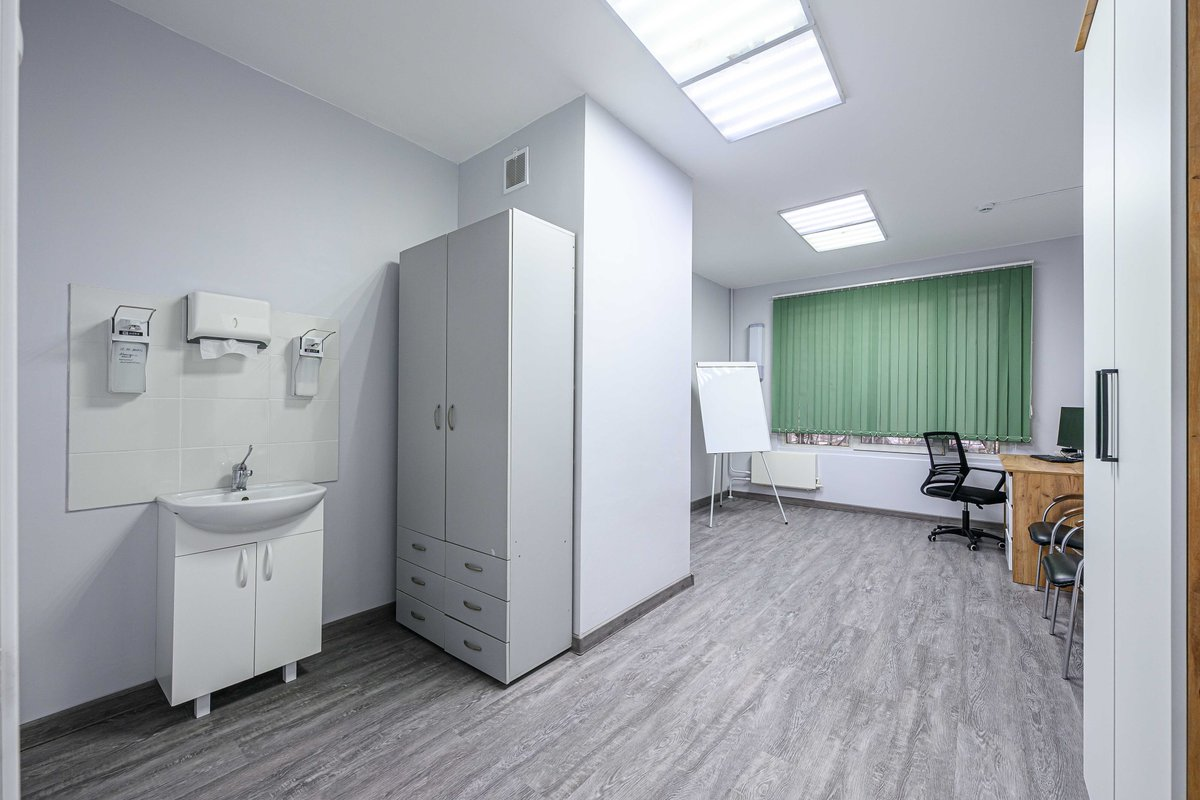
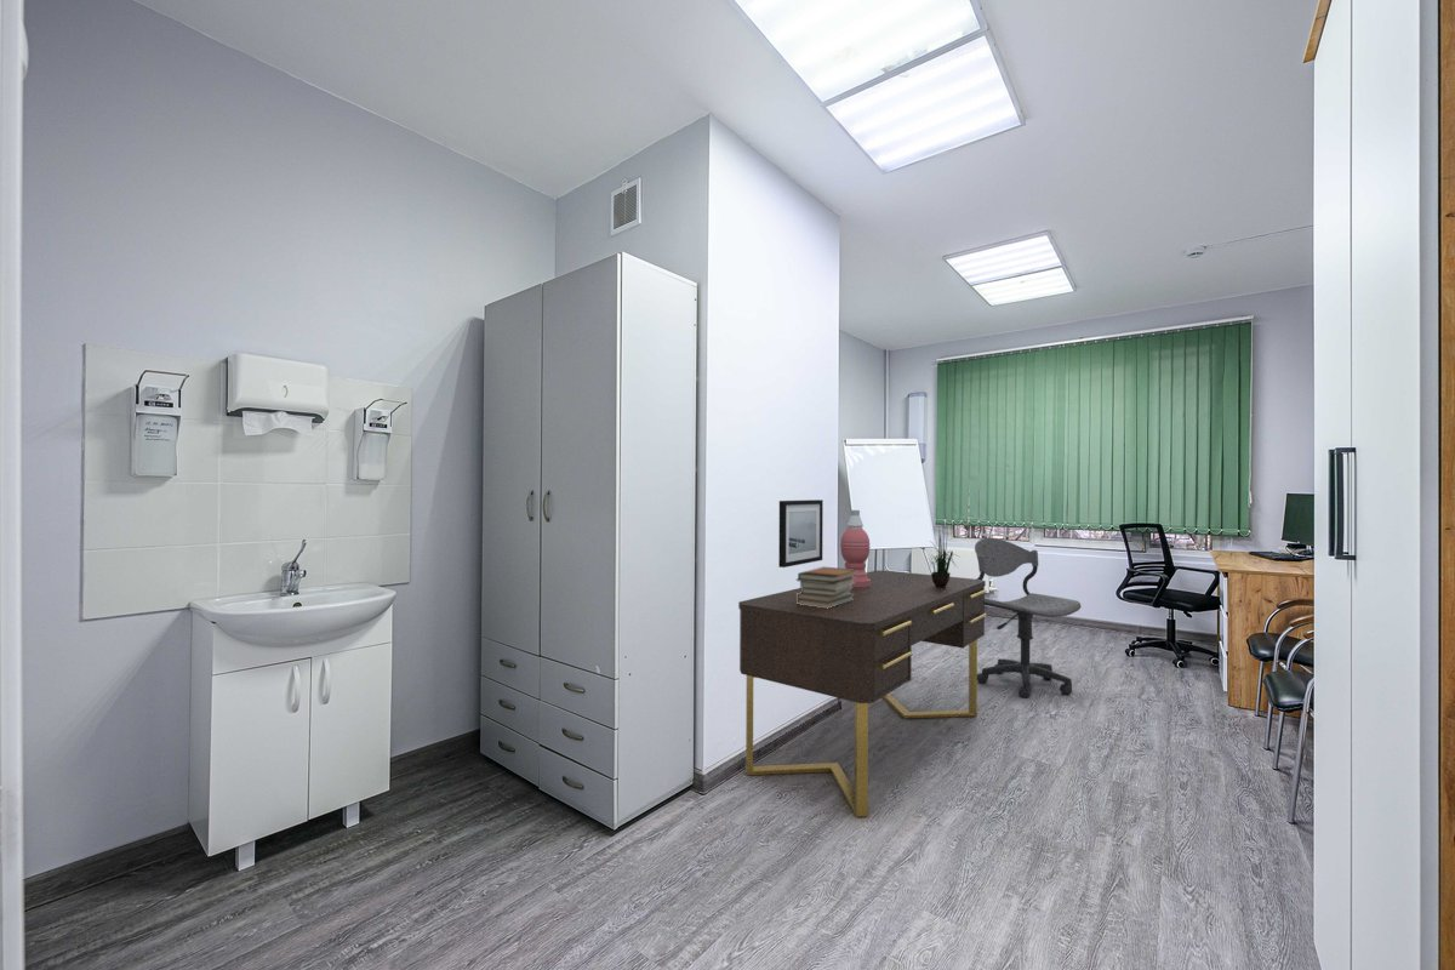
+ office chair (1021, 611)
+ potted plant (943, 553)
+ table lamp (855, 547)
+ desk (877, 666)
+ wall art (801, 531)
+ book stack (827, 586)
